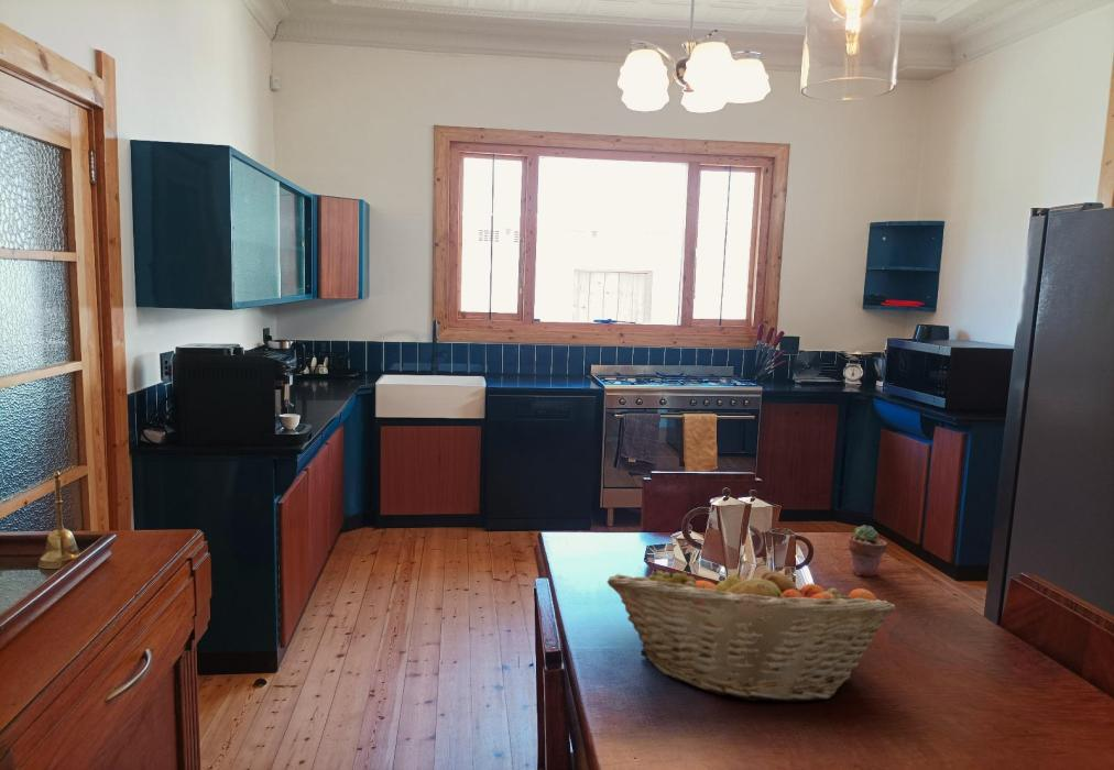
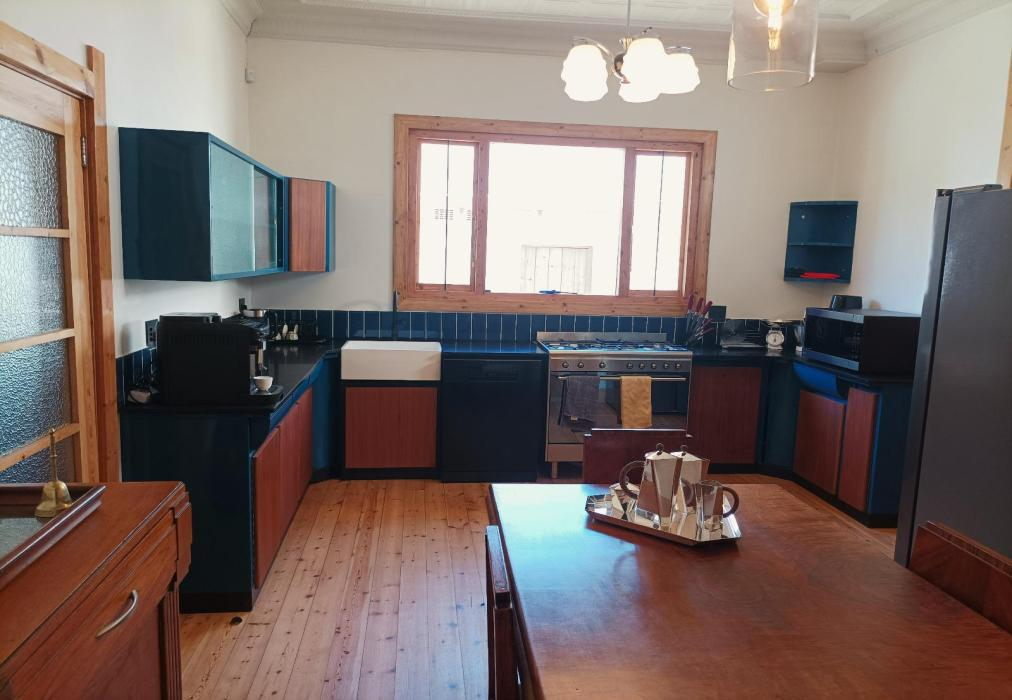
- potted succulent (866, 549)
- fruit basket (743, 613)
